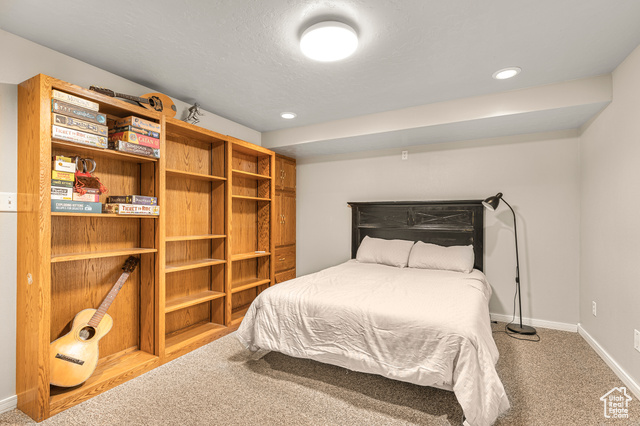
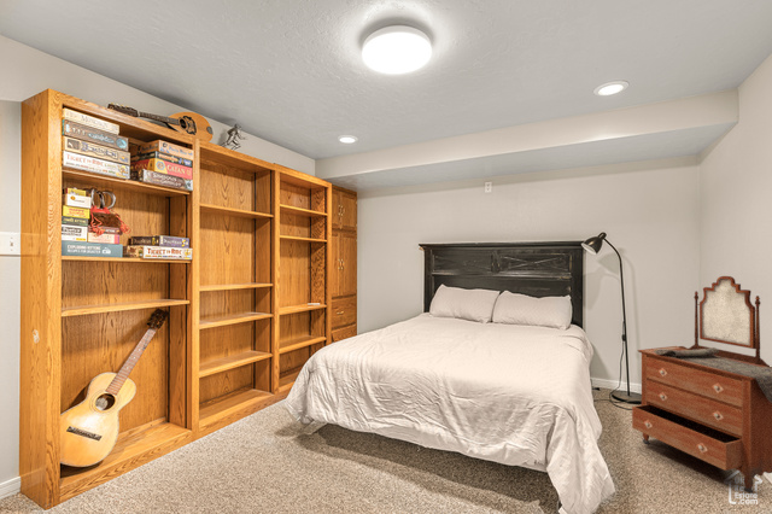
+ dresser (704, 368)
